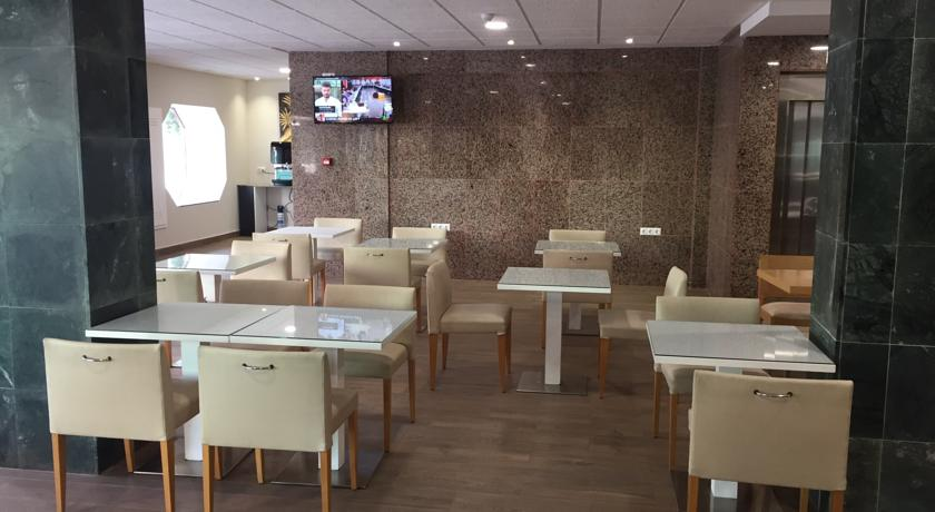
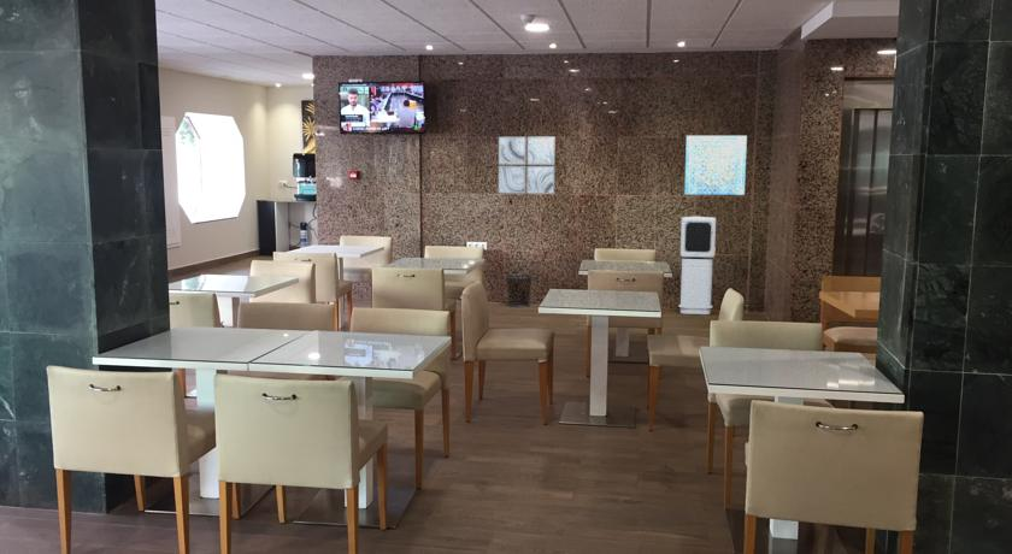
+ waste bin (518, 290)
+ wall art (714, 165)
+ wall art (525, 164)
+ air purifier (696, 264)
